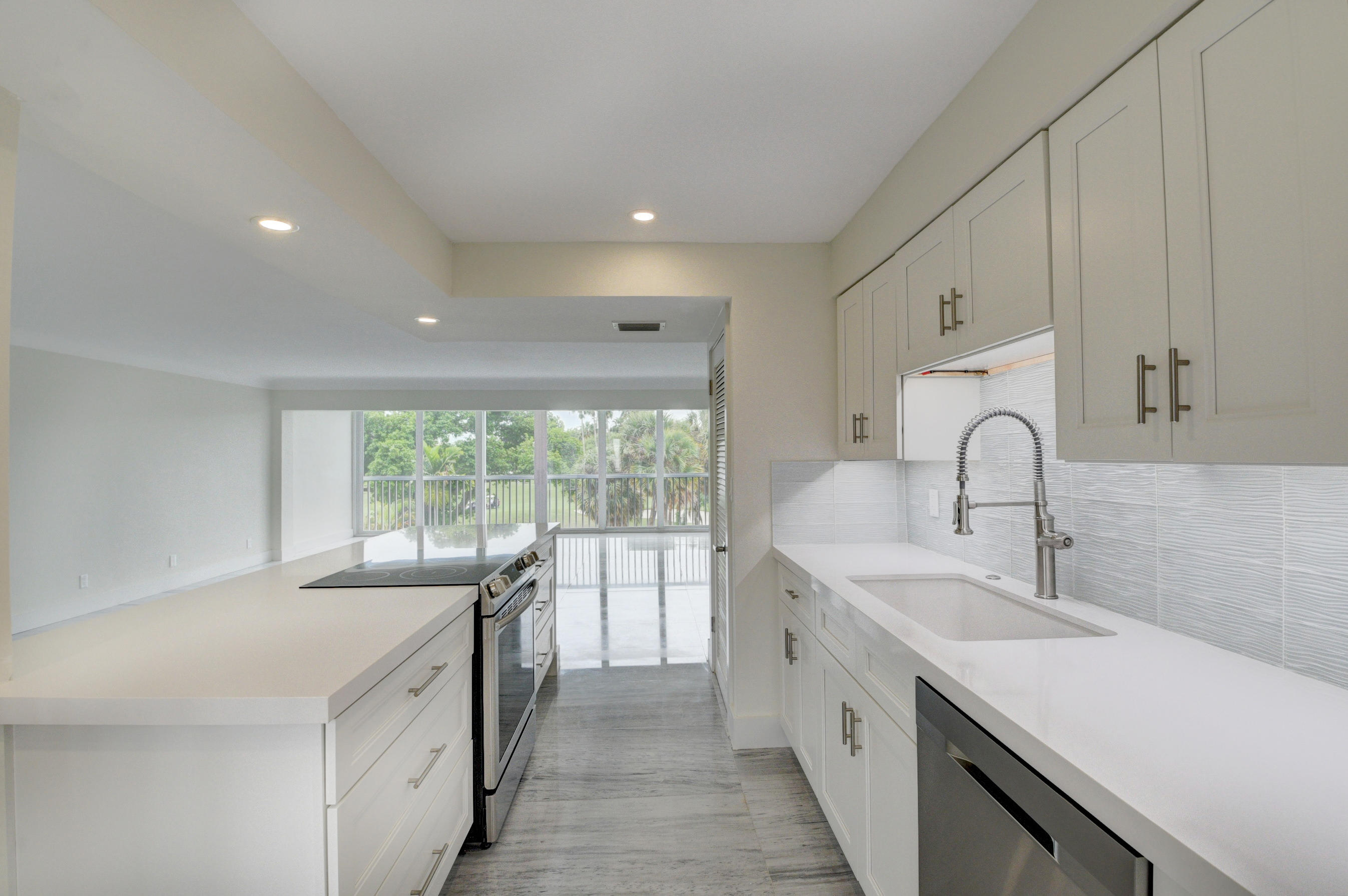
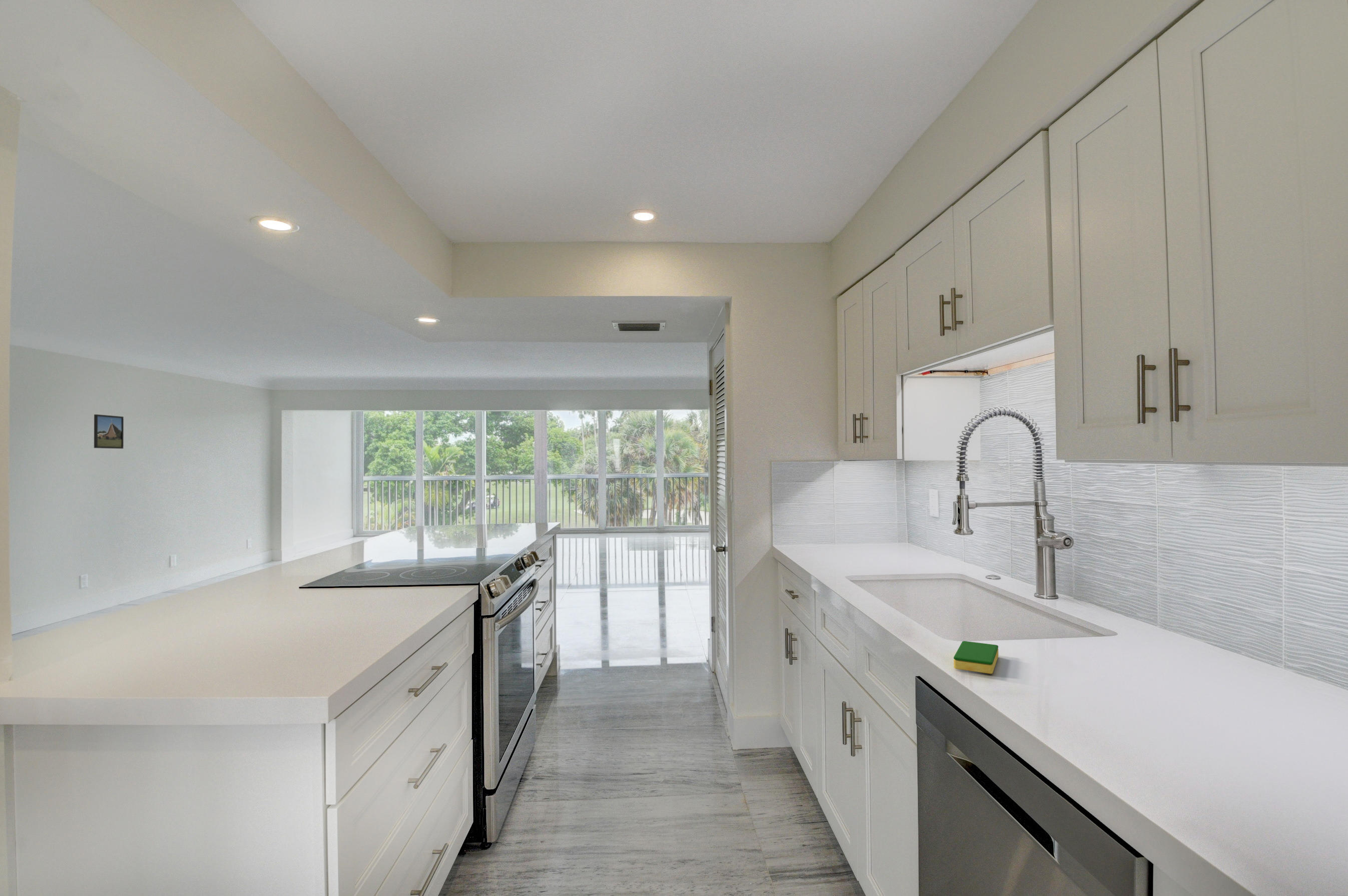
+ dish sponge (977, 656)
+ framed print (109, 431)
